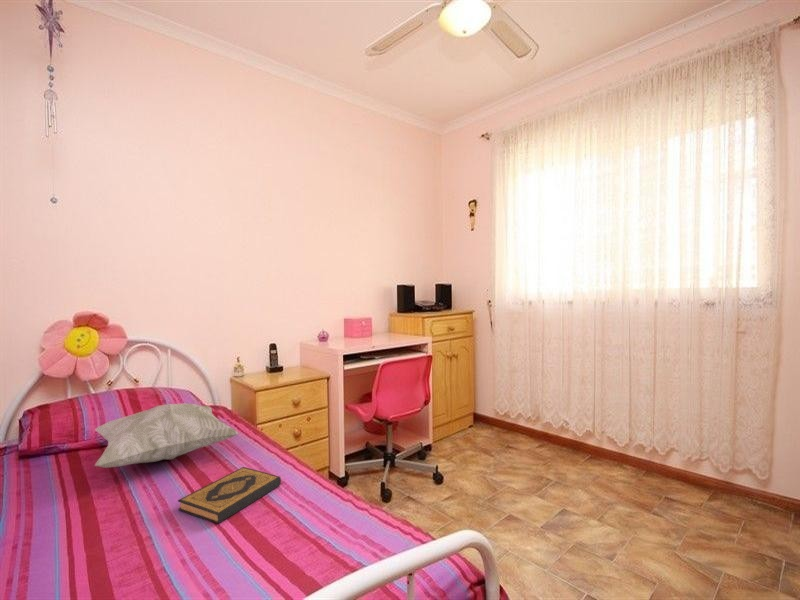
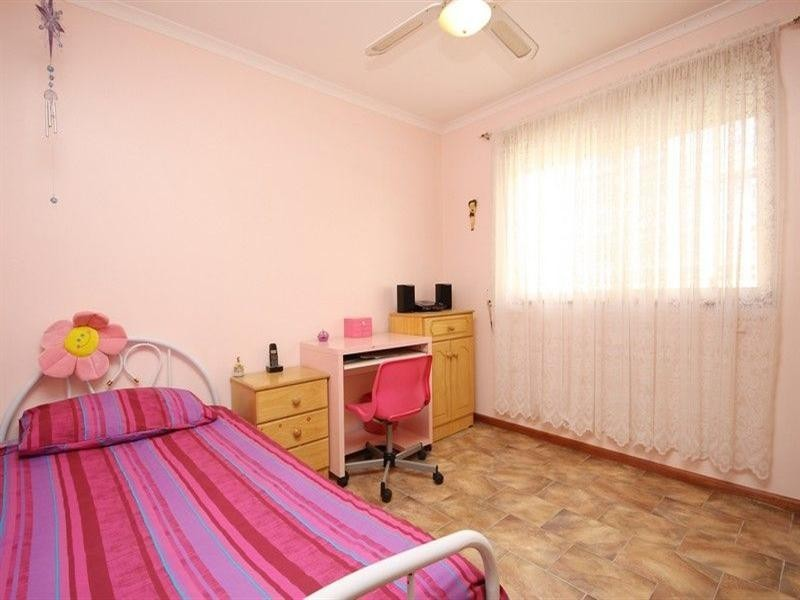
- decorative pillow (164, 431)
- hardback book (232, 492)
